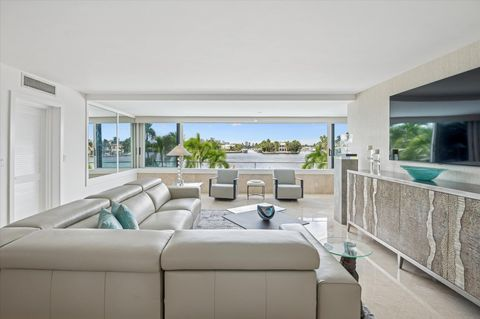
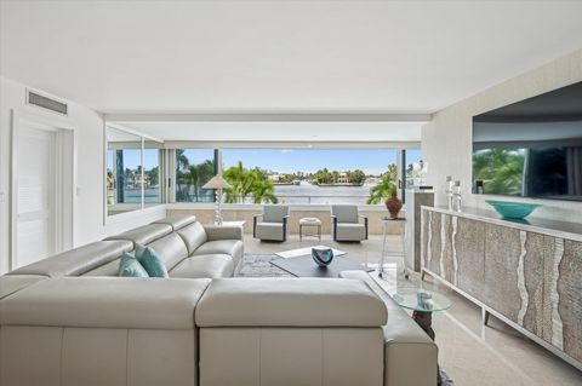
+ stool (393, 252)
+ lidded ewer (394, 202)
